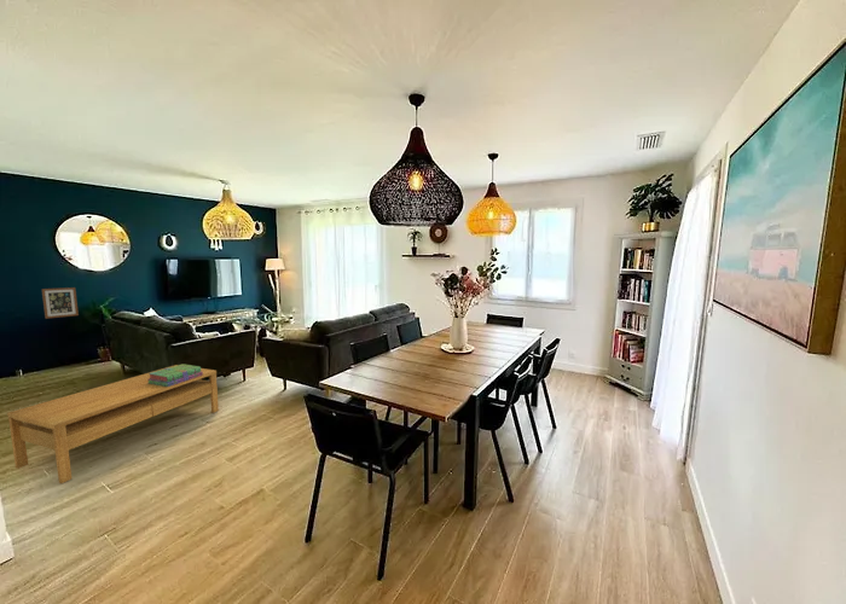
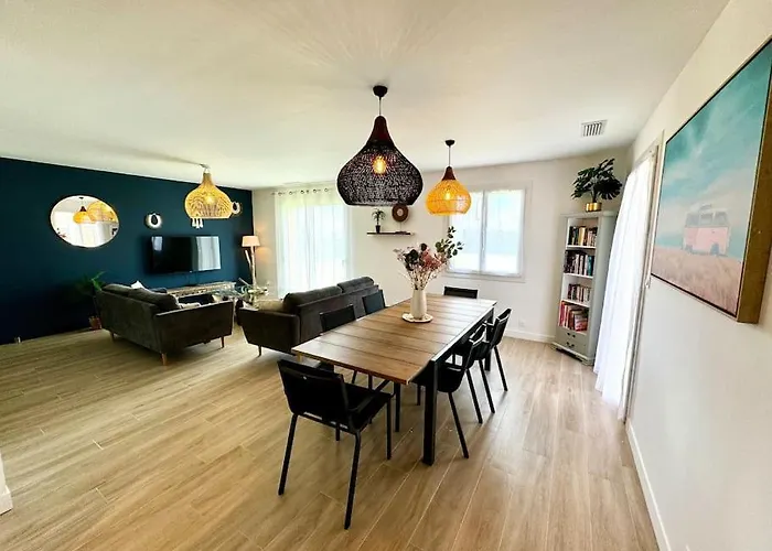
- stack of books (175, 373)
- coffee table (131, 411)
- wall art (60, 302)
